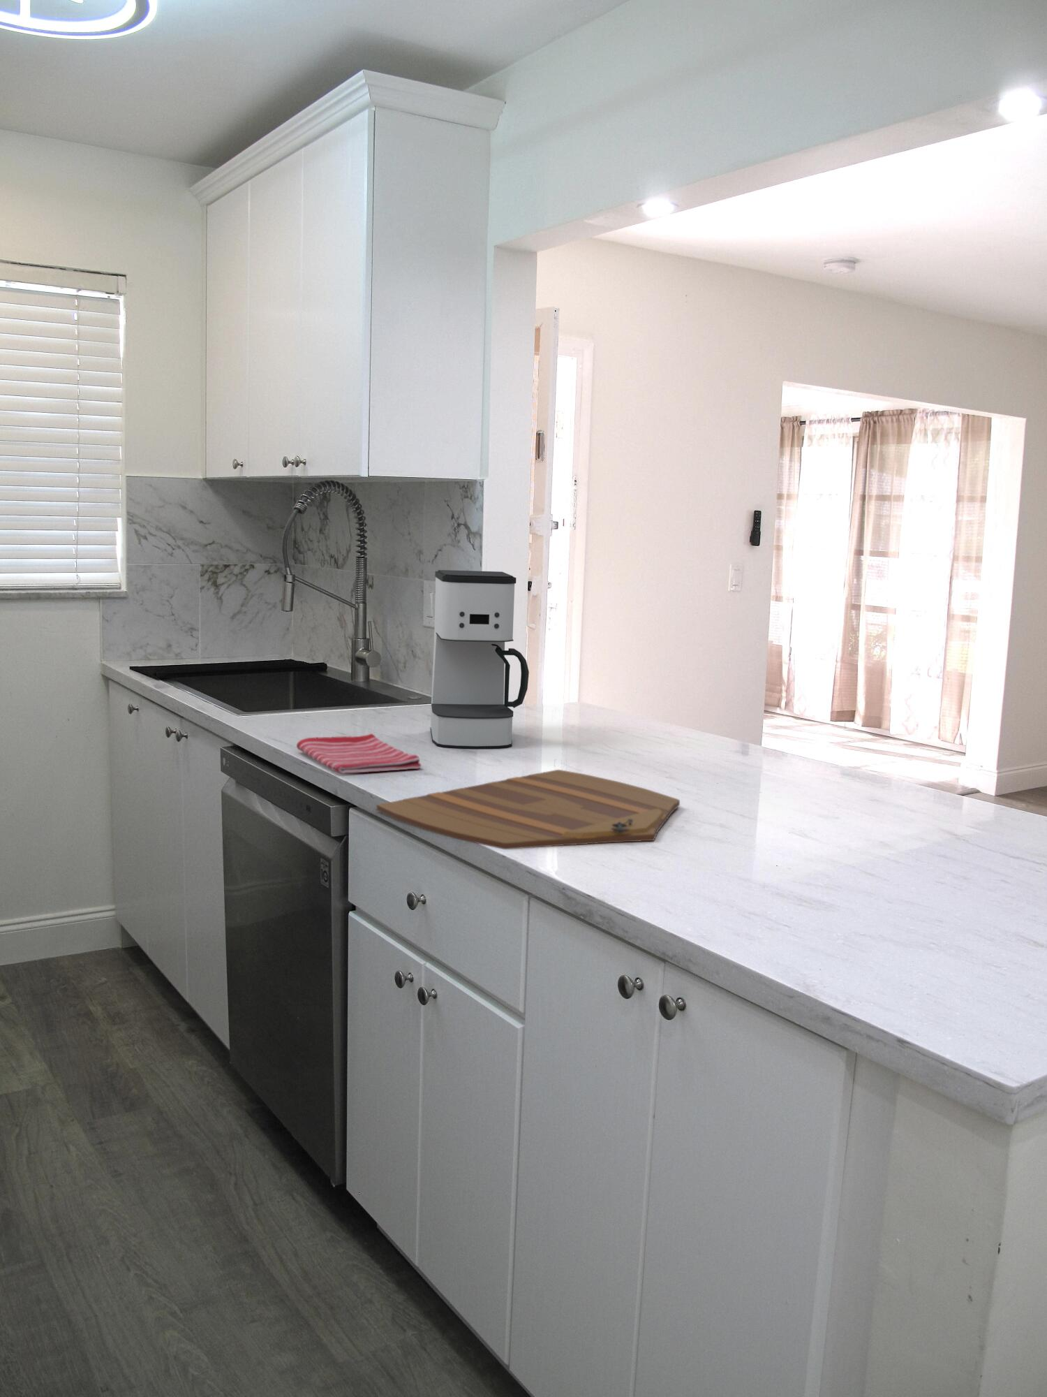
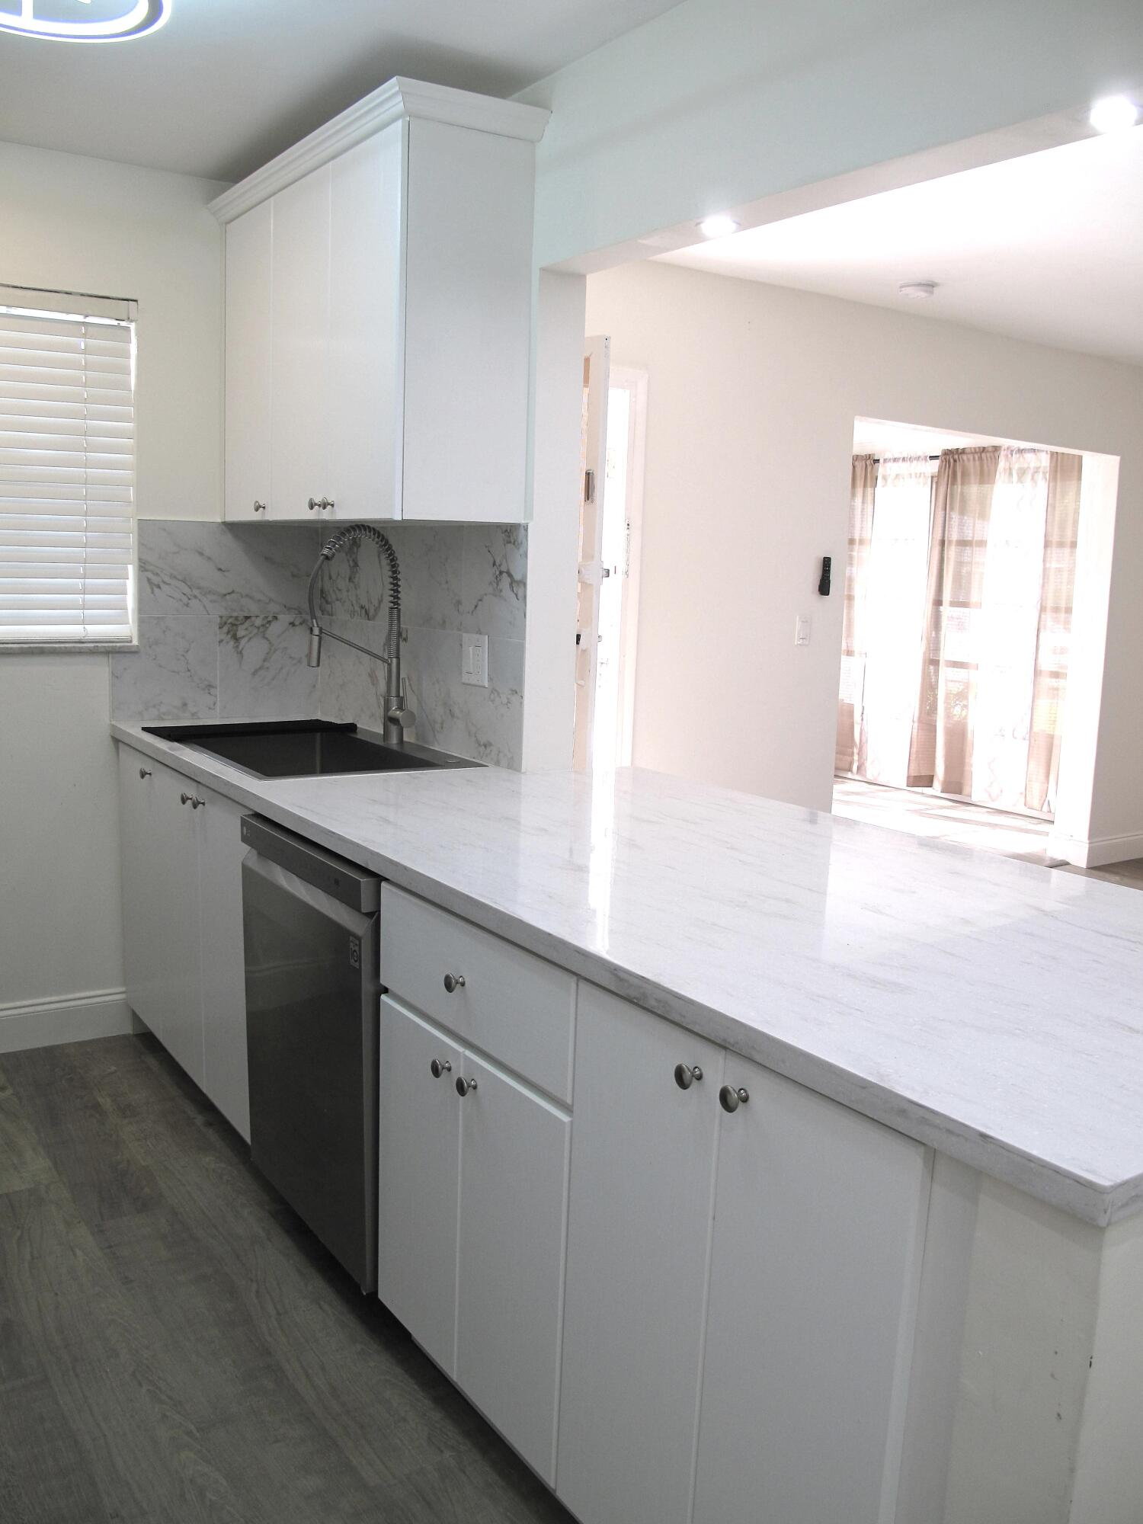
- coffee maker (481, 657)
- dish towel (356, 754)
- cutting board (558, 806)
